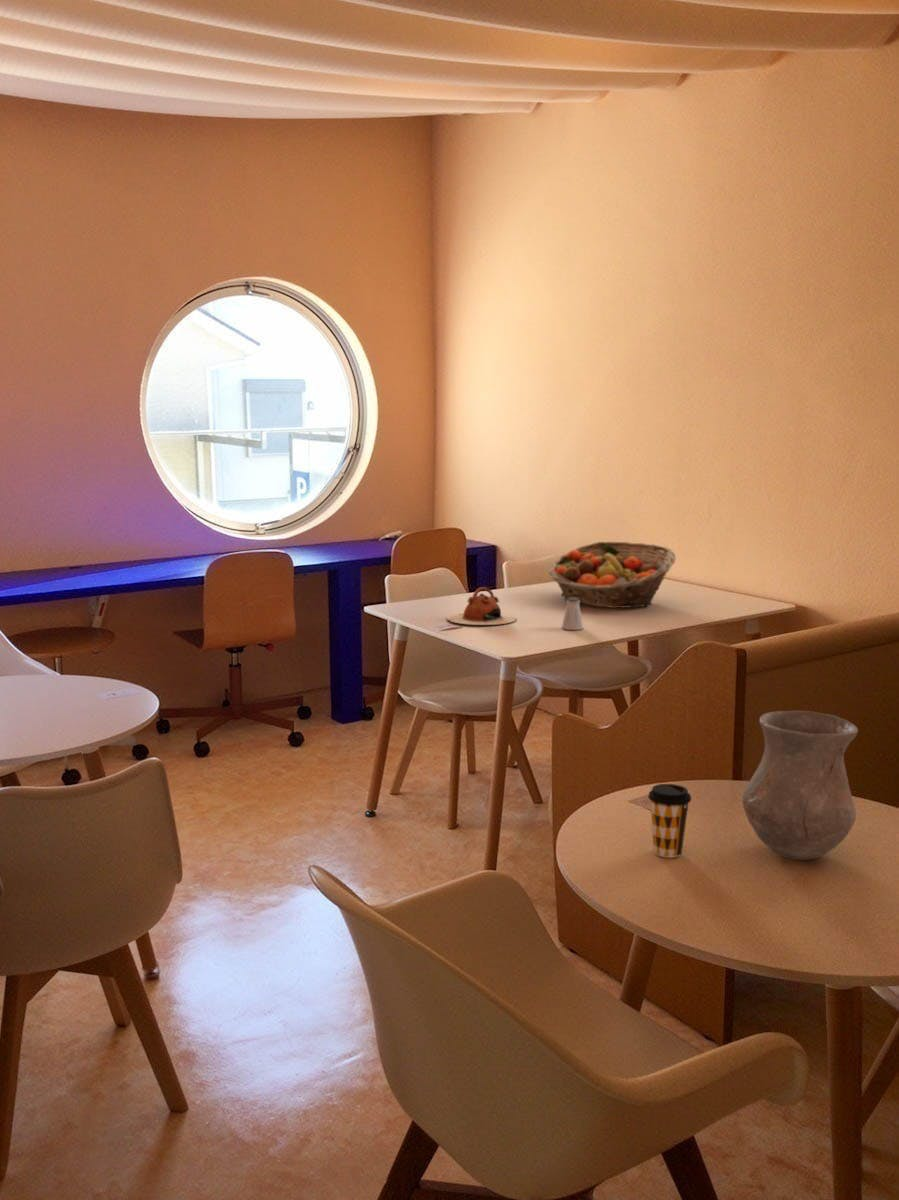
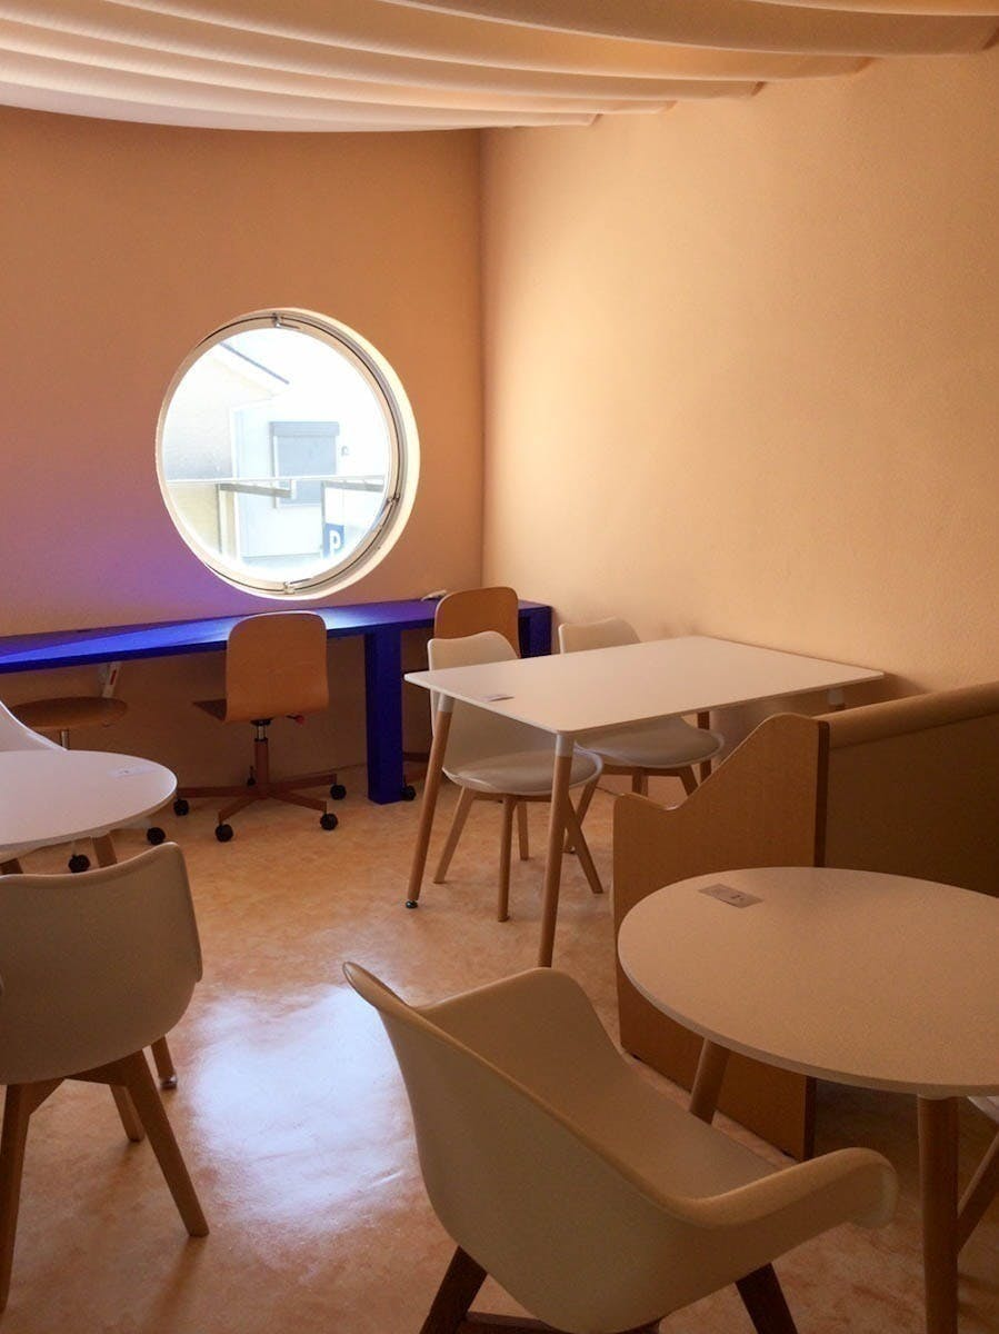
- fruit basket (611, 573)
- coffee cup (668, 820)
- teapot (481, 603)
- vase (799, 787)
- saltshaker (572, 613)
